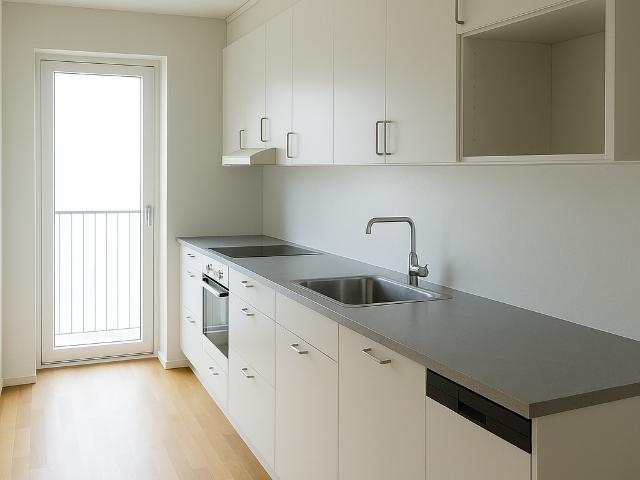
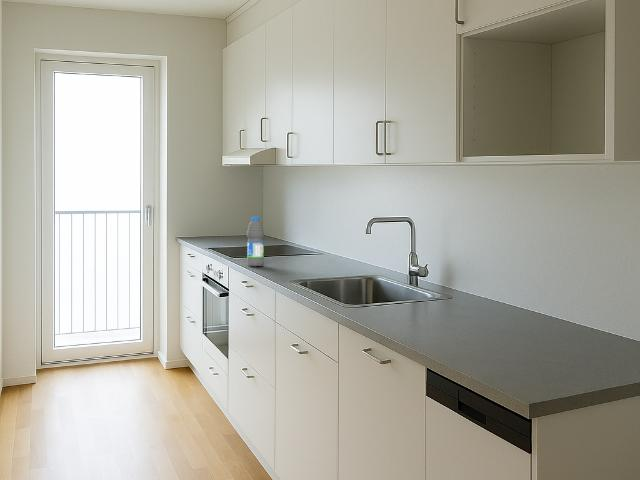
+ water bottle (255, 241)
